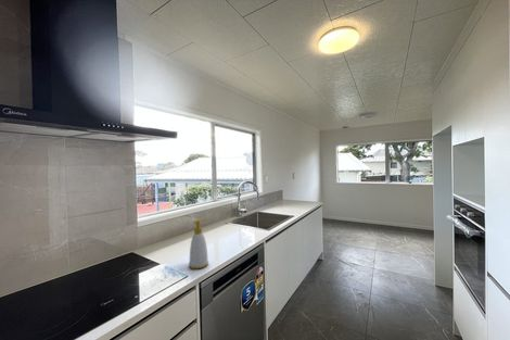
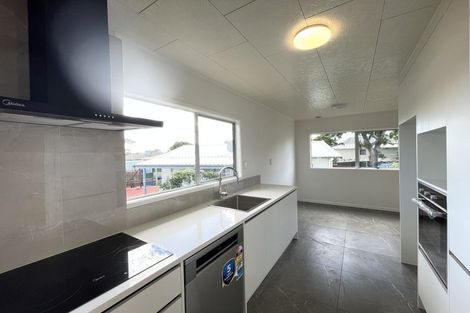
- soap bottle (199, 242)
